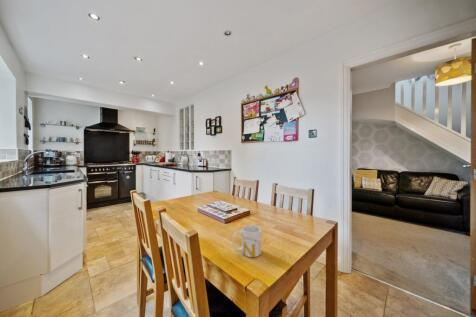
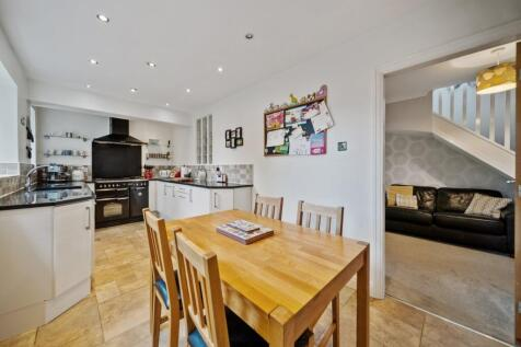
- mug (248, 241)
